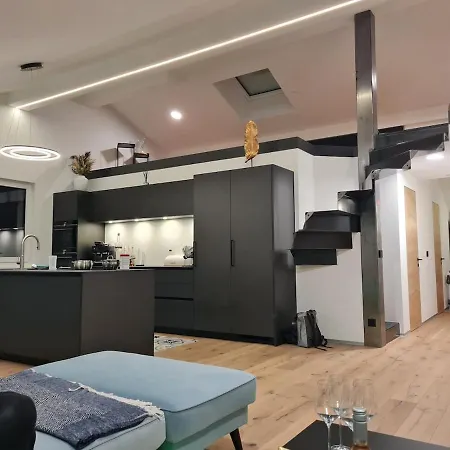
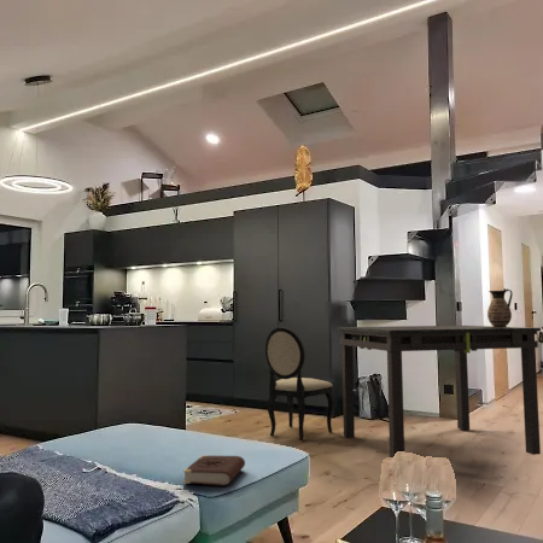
+ book (215, 468)
+ ceramic jug (500, 306)
+ dining table (456, 385)
+ dining chair (296, 379)
